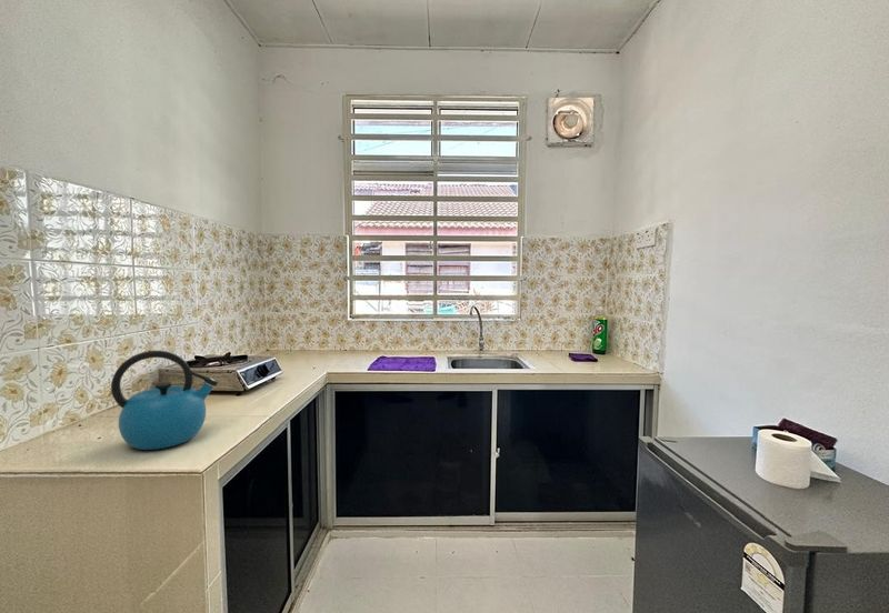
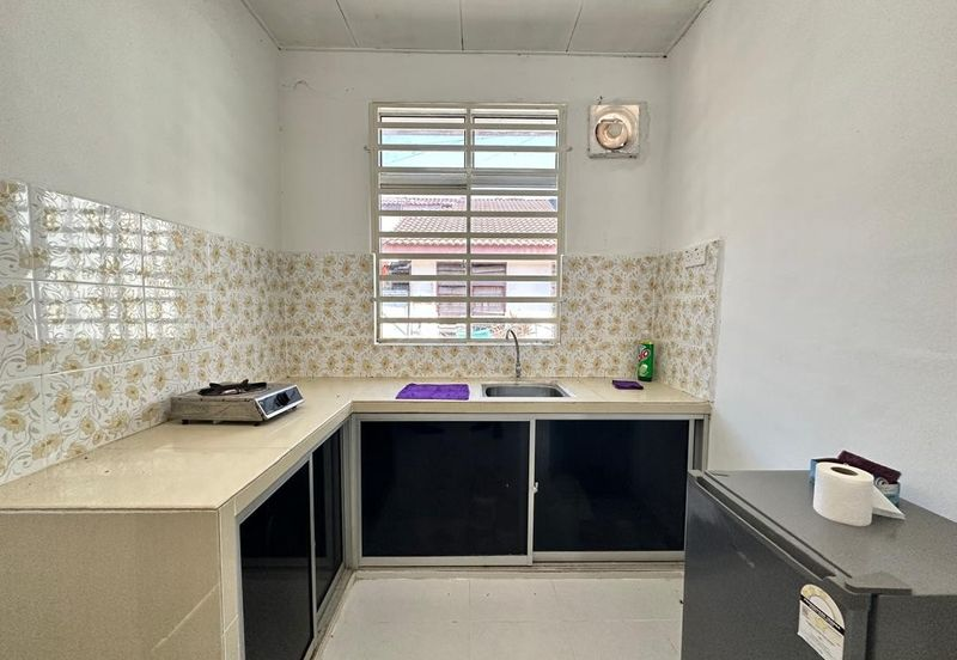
- kettle (169, 394)
